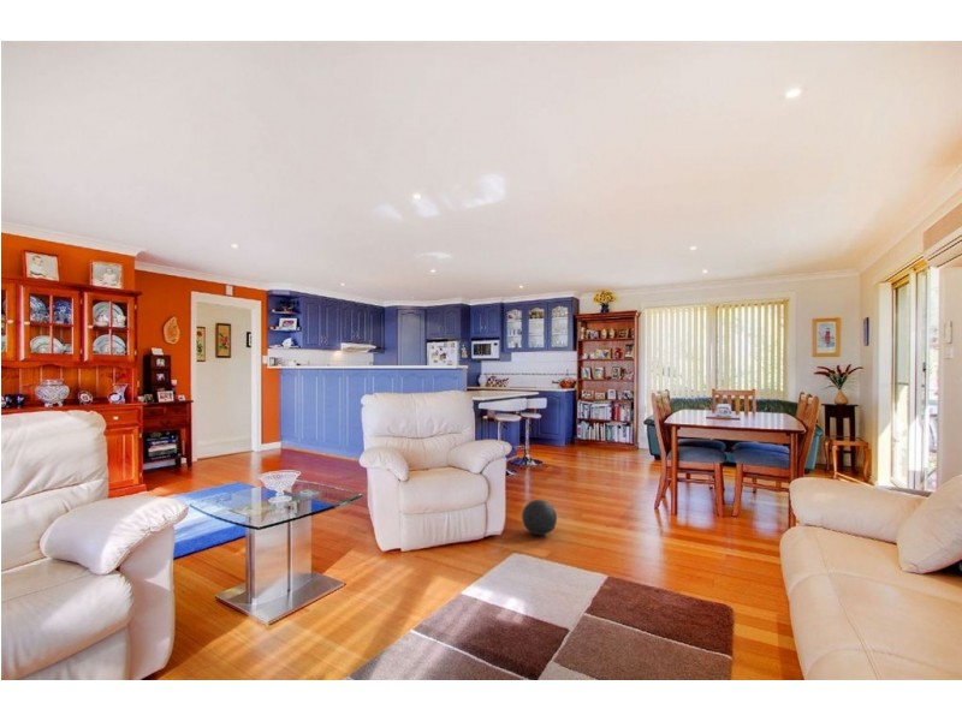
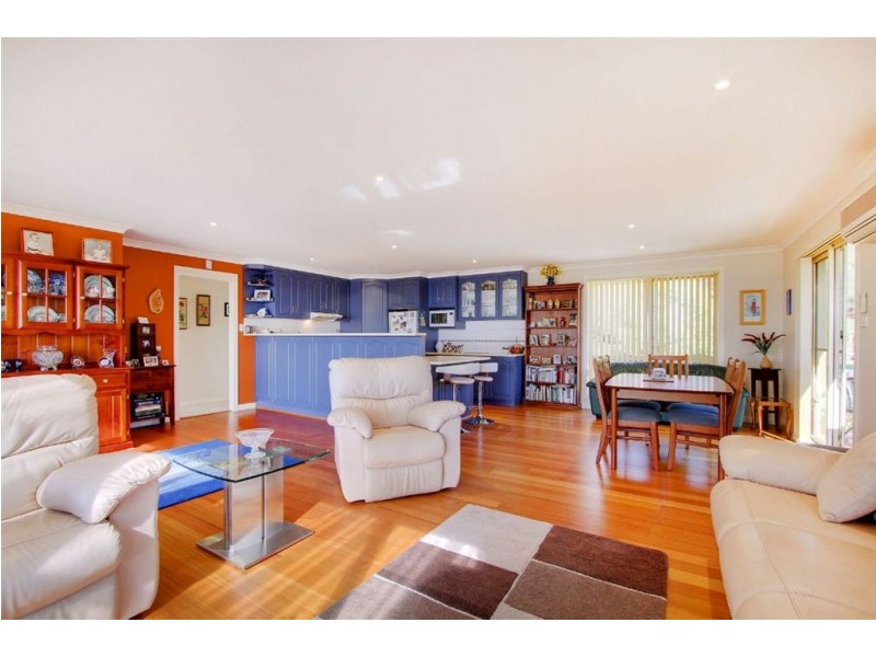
- ball (539, 517)
